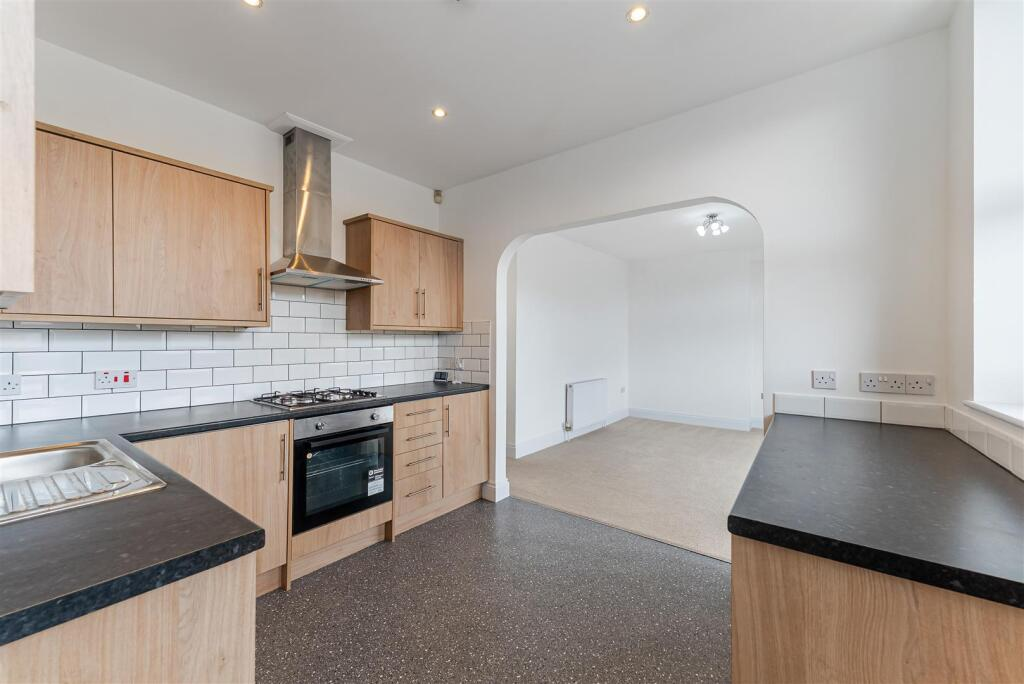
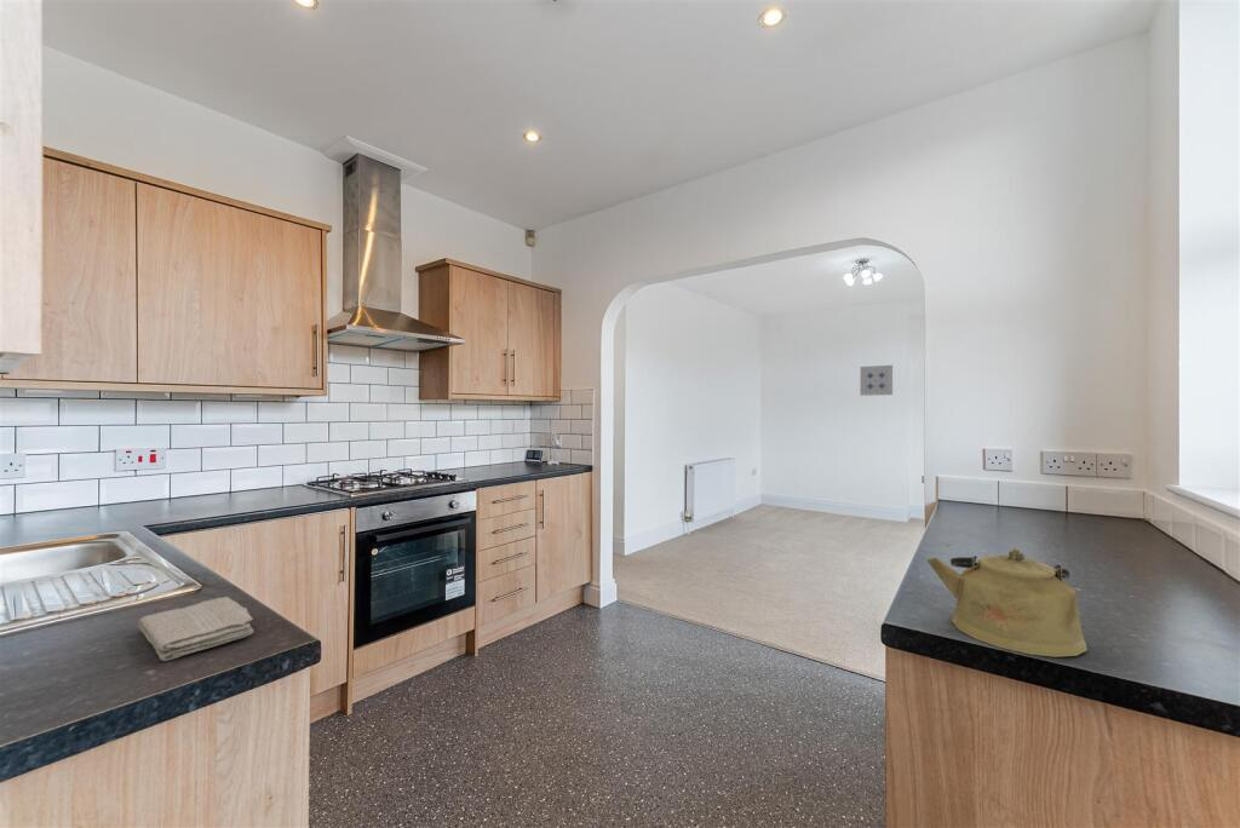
+ wall art (876, 380)
+ washcloth (196, 623)
+ kettle (1000, 587)
